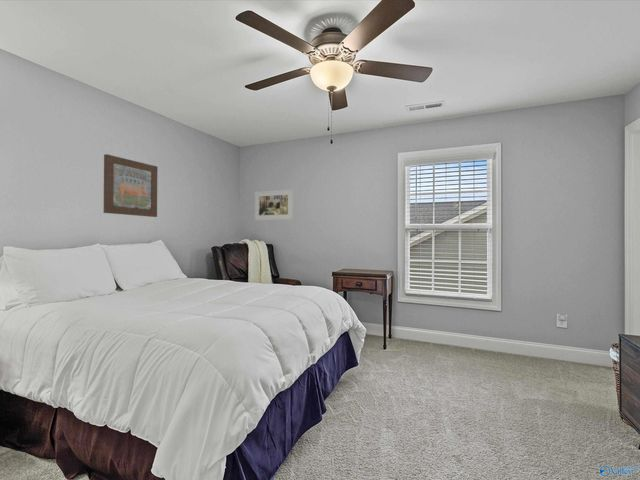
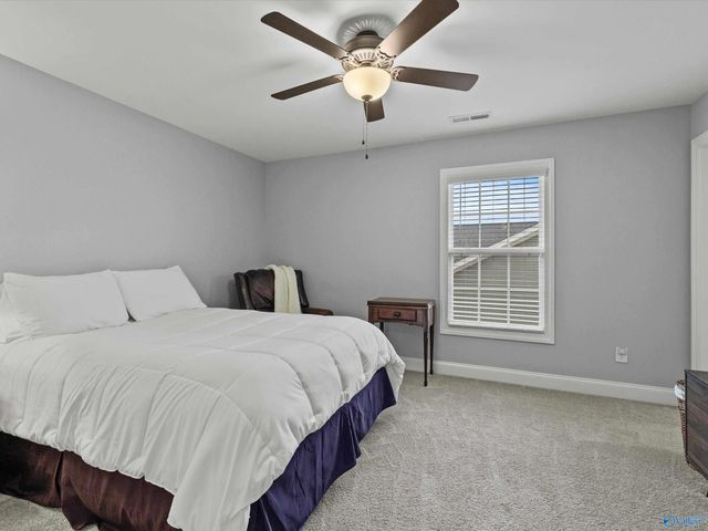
- wall art (132, 188)
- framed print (273, 205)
